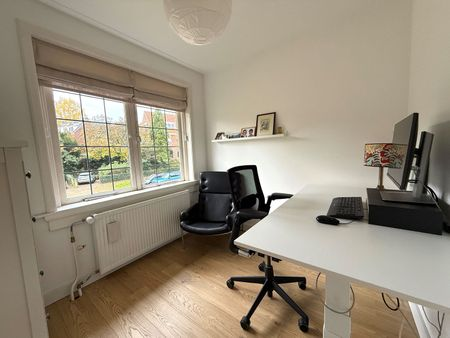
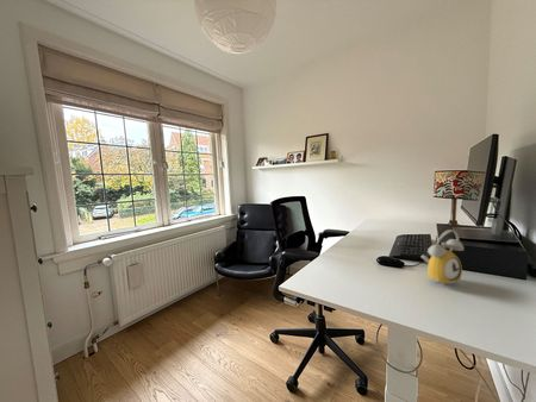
+ alarm clock (441, 255)
